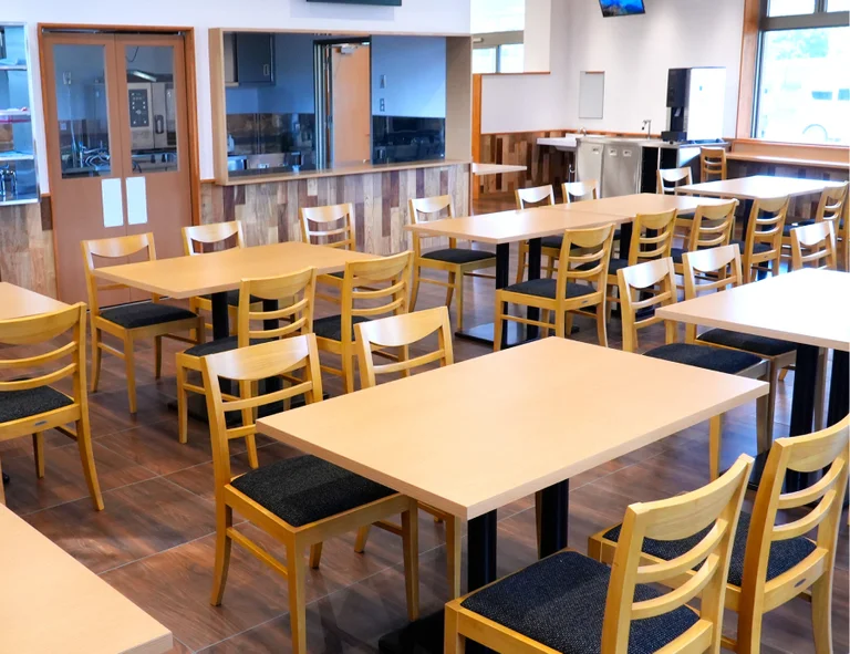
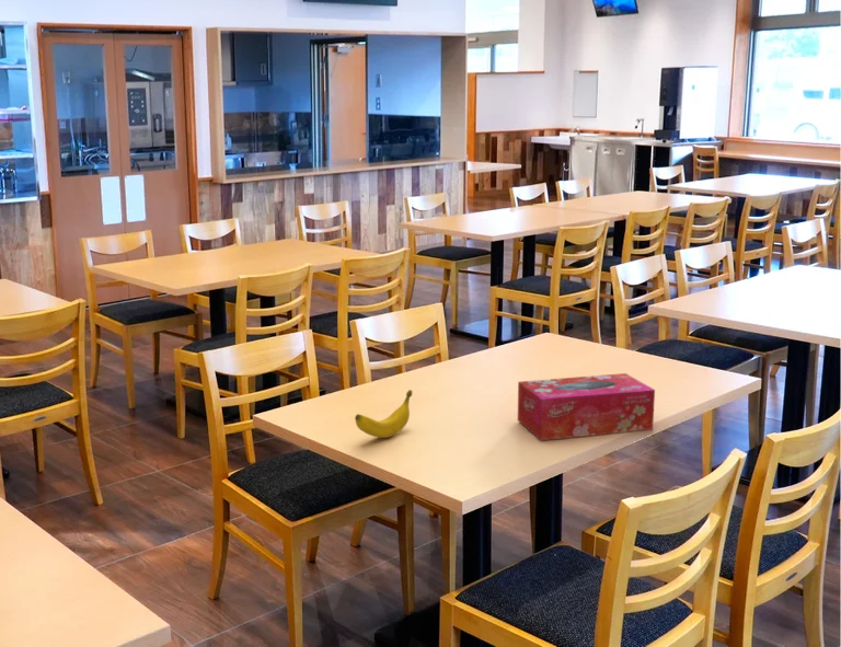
+ banana (385, 418)
+ tissue box (585, 405)
